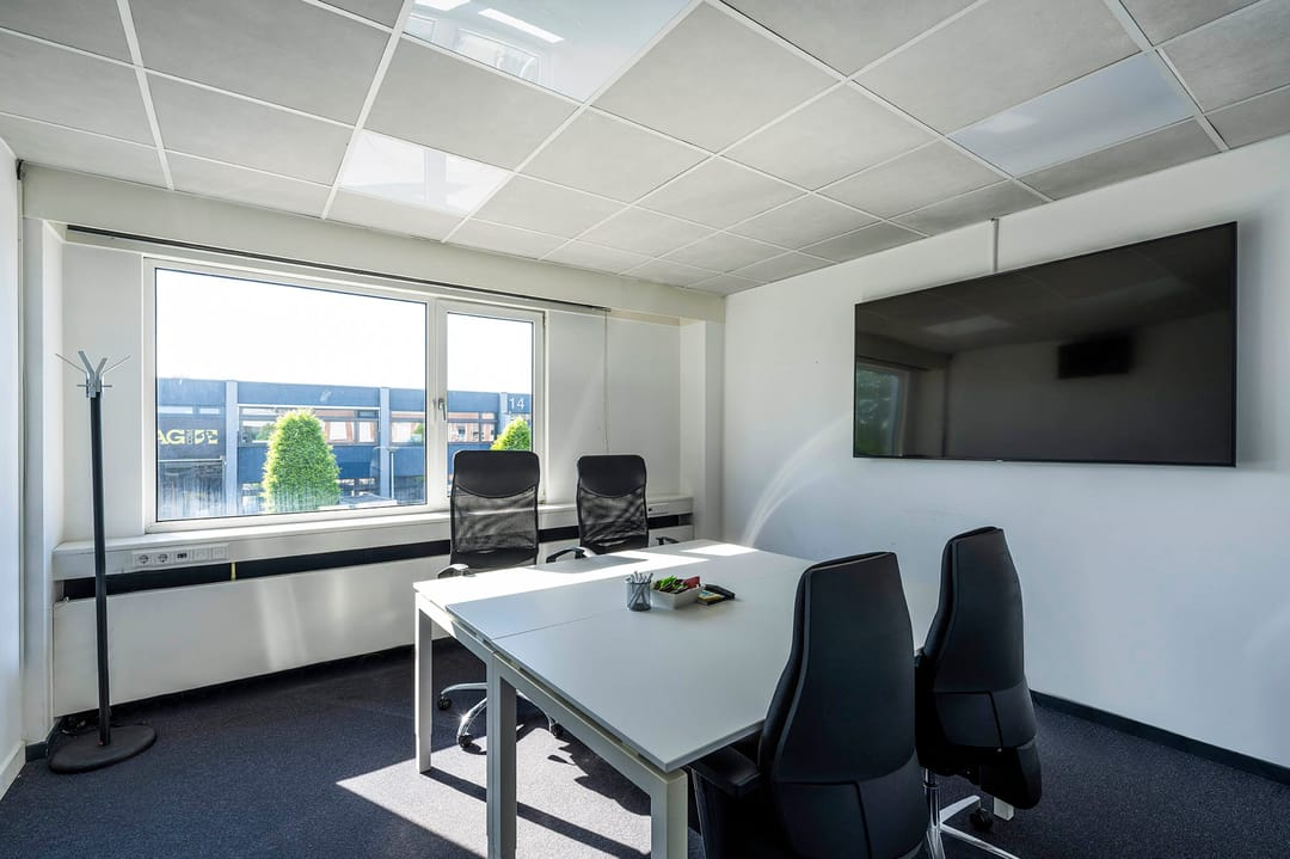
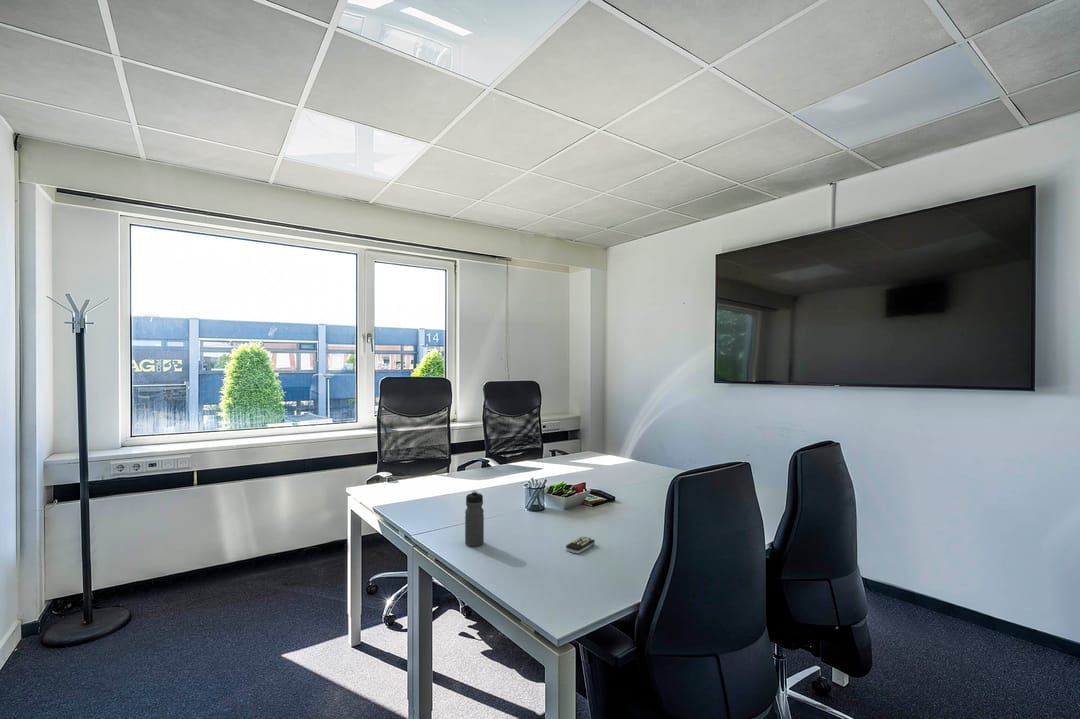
+ remote control (580, 544)
+ water bottle (474, 517)
